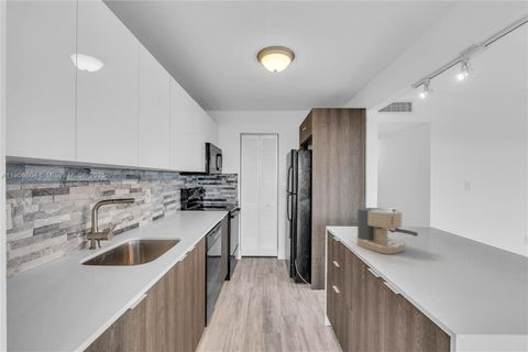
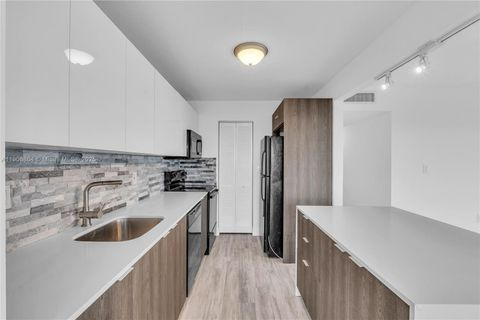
- coffee maker (385, 228)
